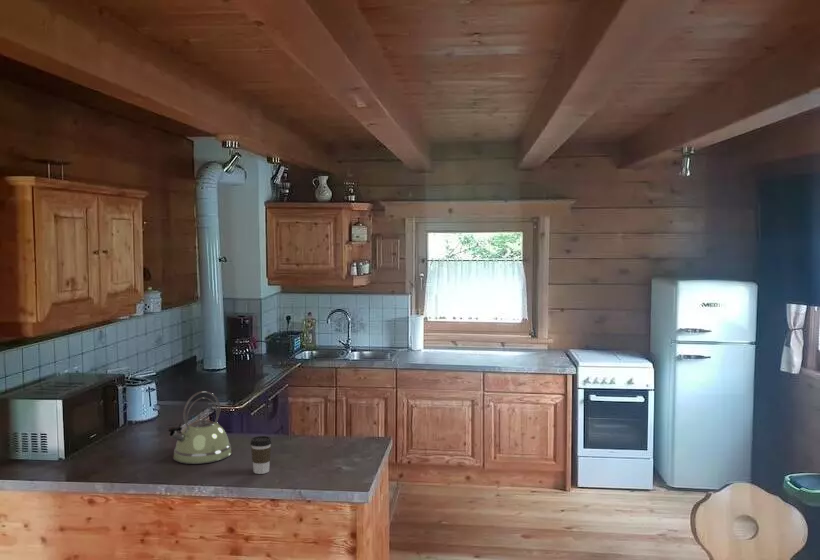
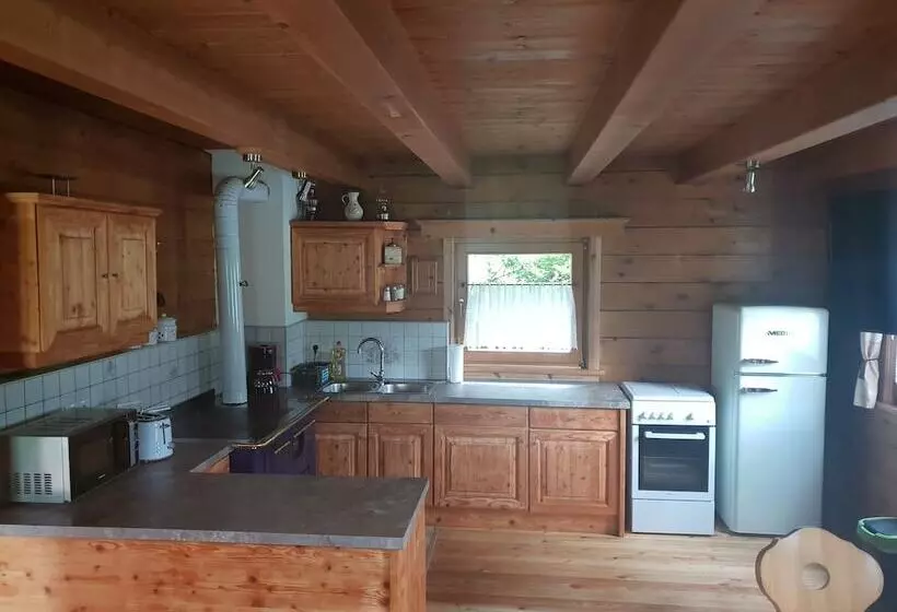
- kettle (198, 423)
- coffee cup (261, 455)
